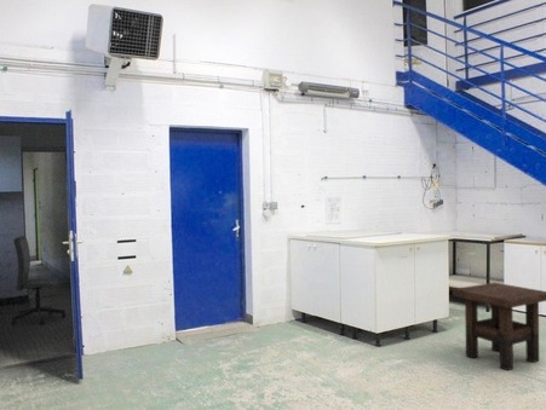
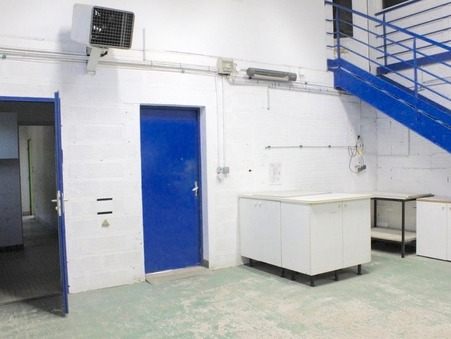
- side table (501, 324)
- office chair (35, 279)
